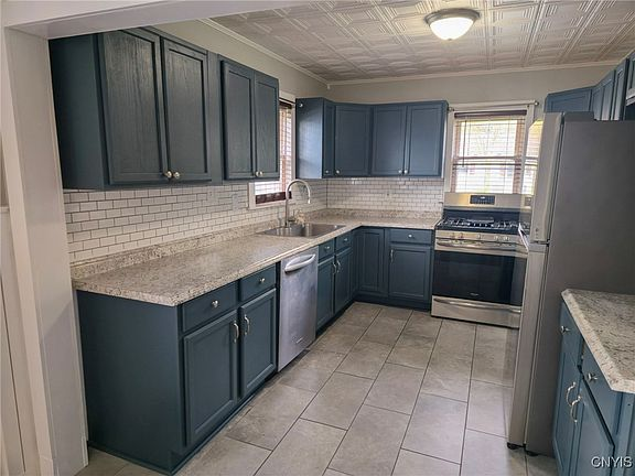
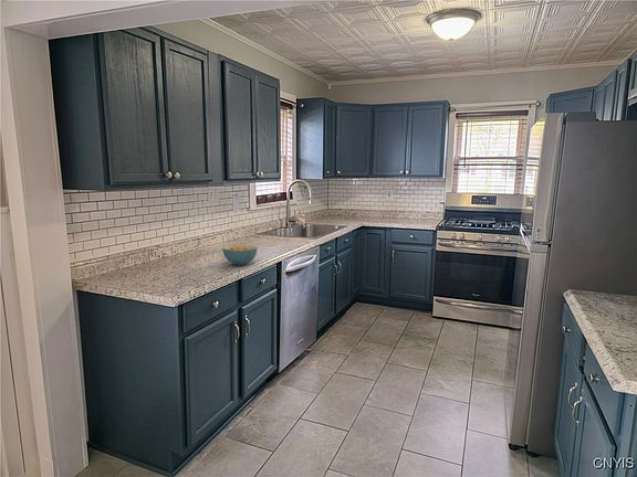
+ cereal bowl (240, 255)
